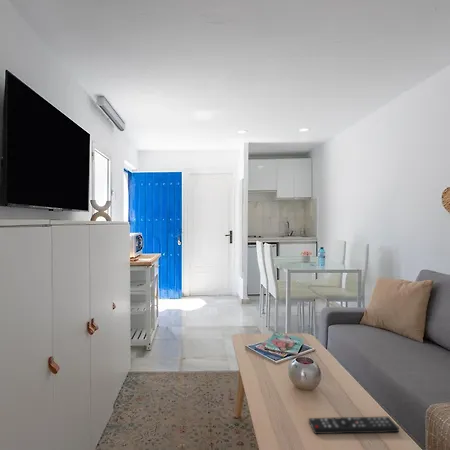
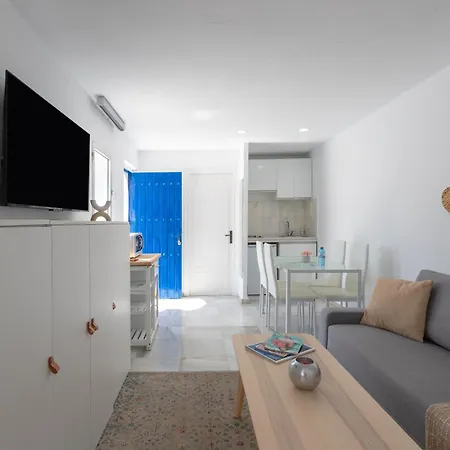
- remote control (352, 424)
